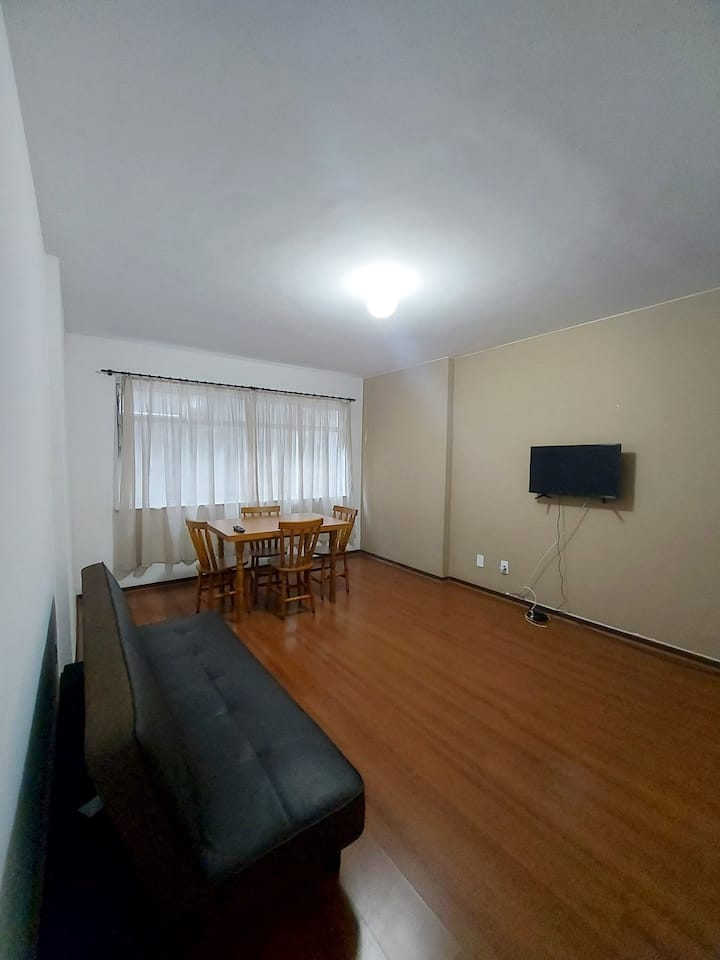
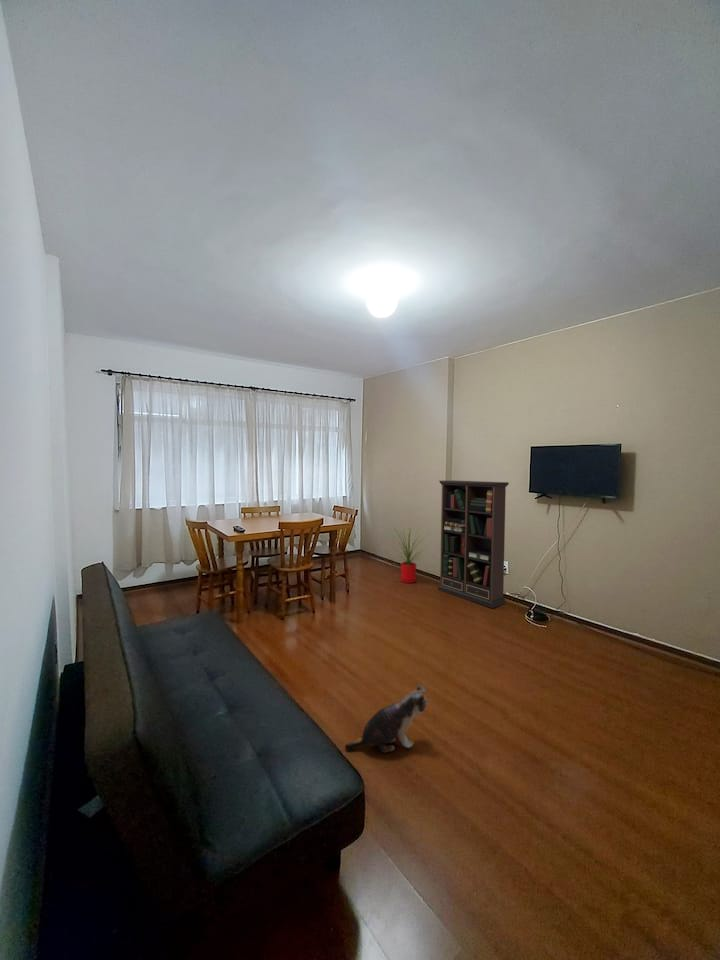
+ bookcase (470, 539)
+ house plant (409, 552)
+ plush toy (387, 718)
